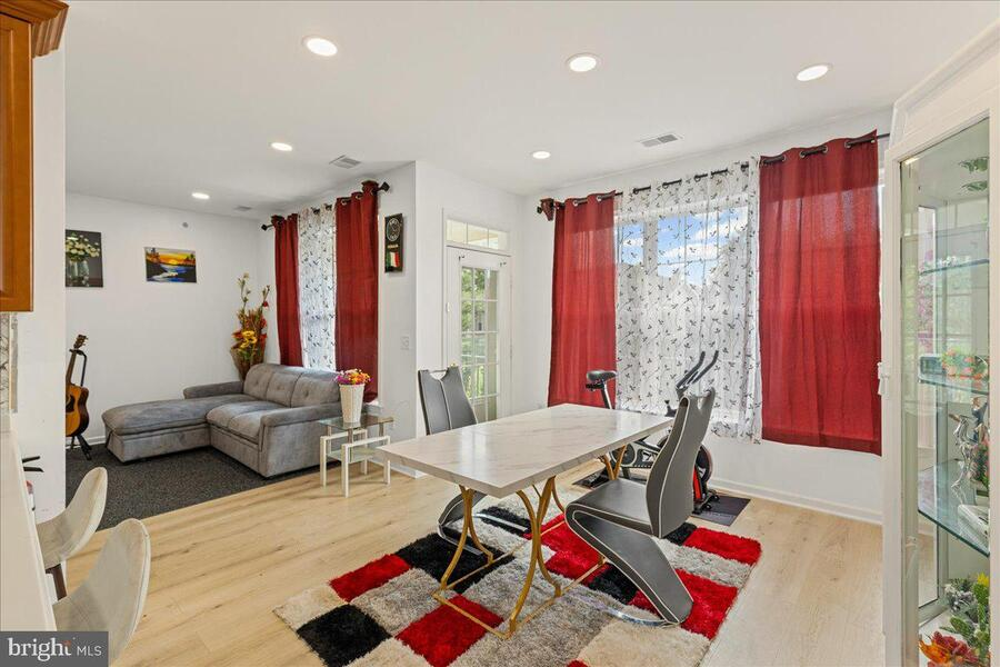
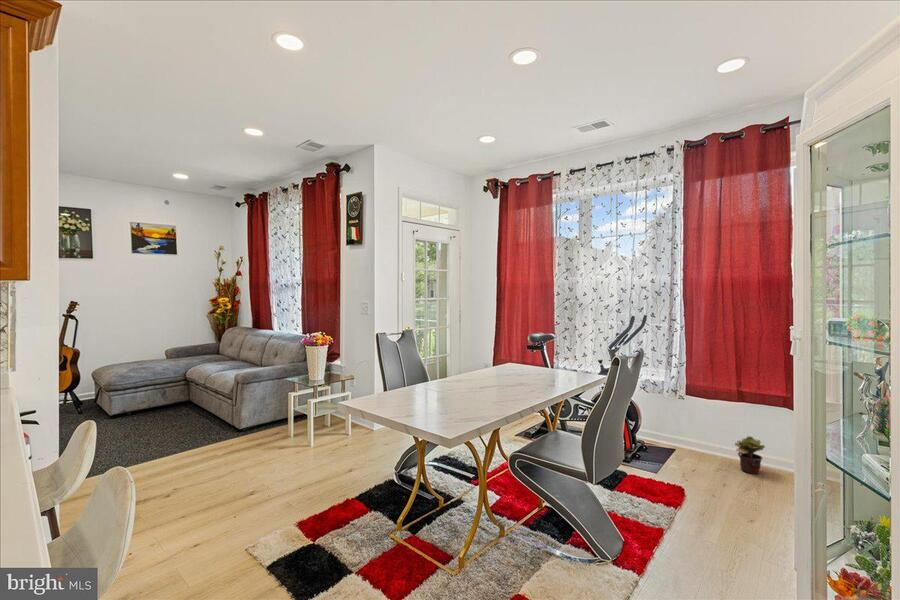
+ potted plant (749, 452)
